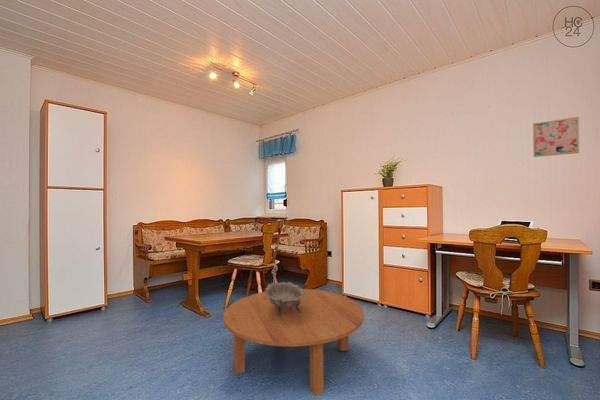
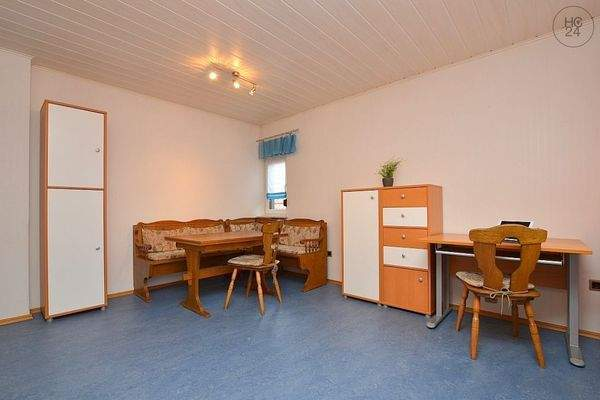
- wall art (555, 137)
- decorative bowl (285, 298)
- coffee table (294, 334)
